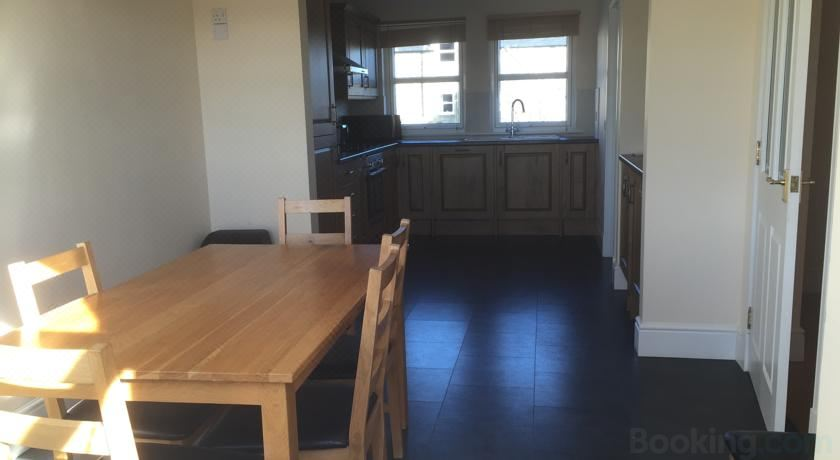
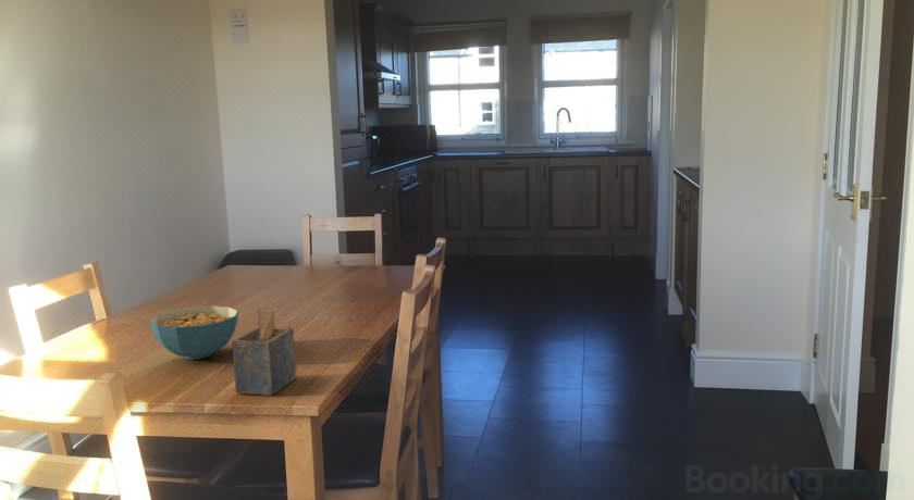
+ napkin holder (264, 350)
+ cereal bowl (196, 335)
